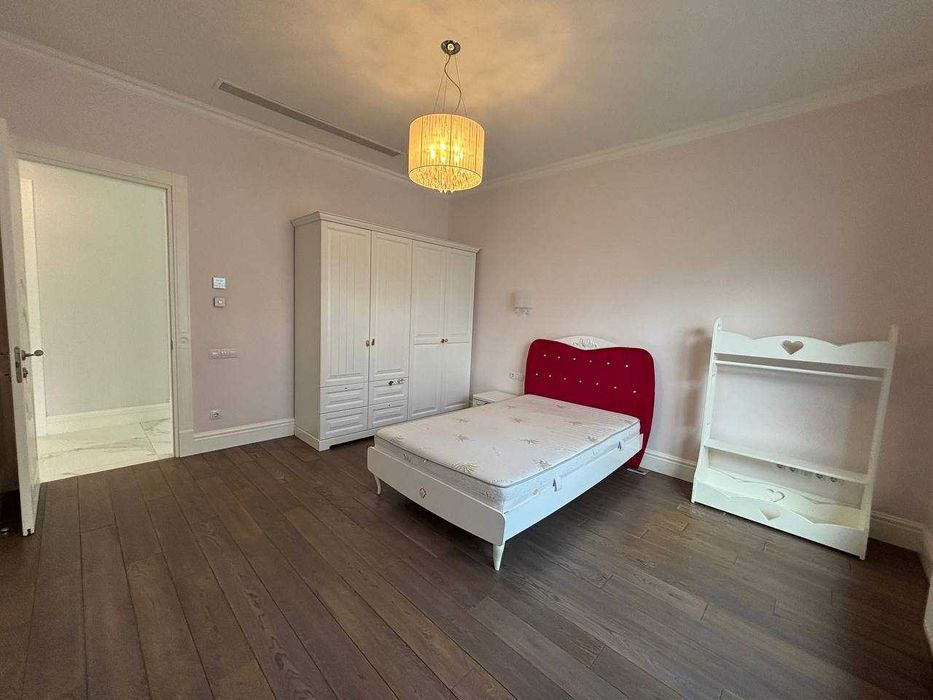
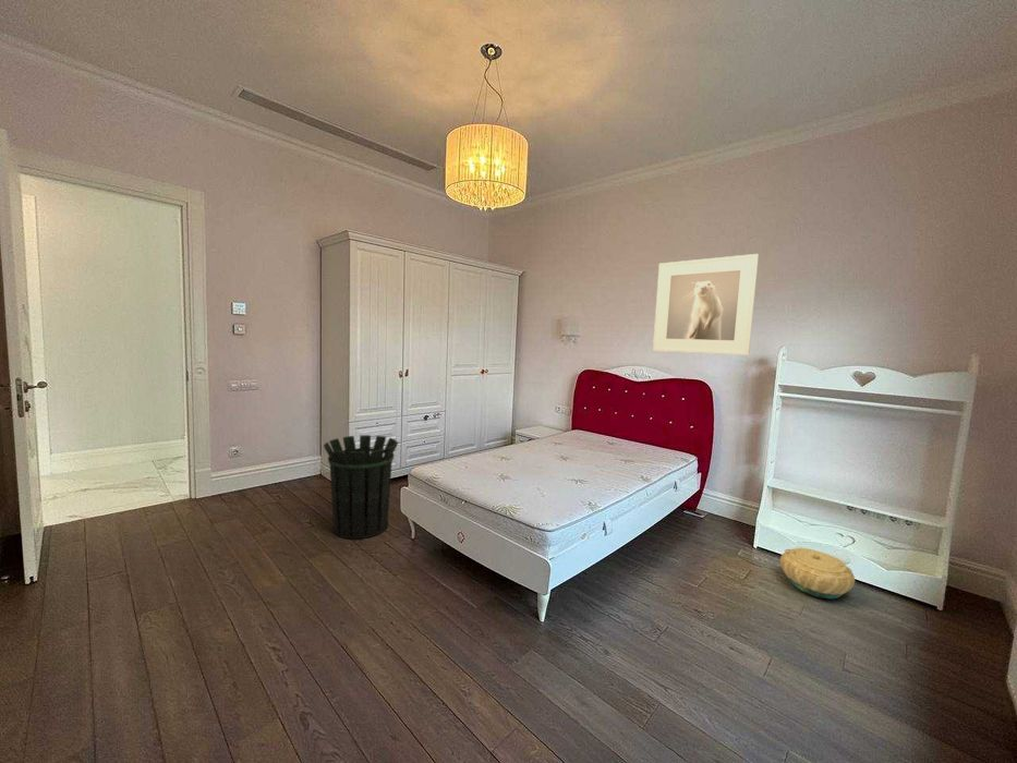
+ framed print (701, 306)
+ basket (815, 571)
+ waste bin (361, 485)
